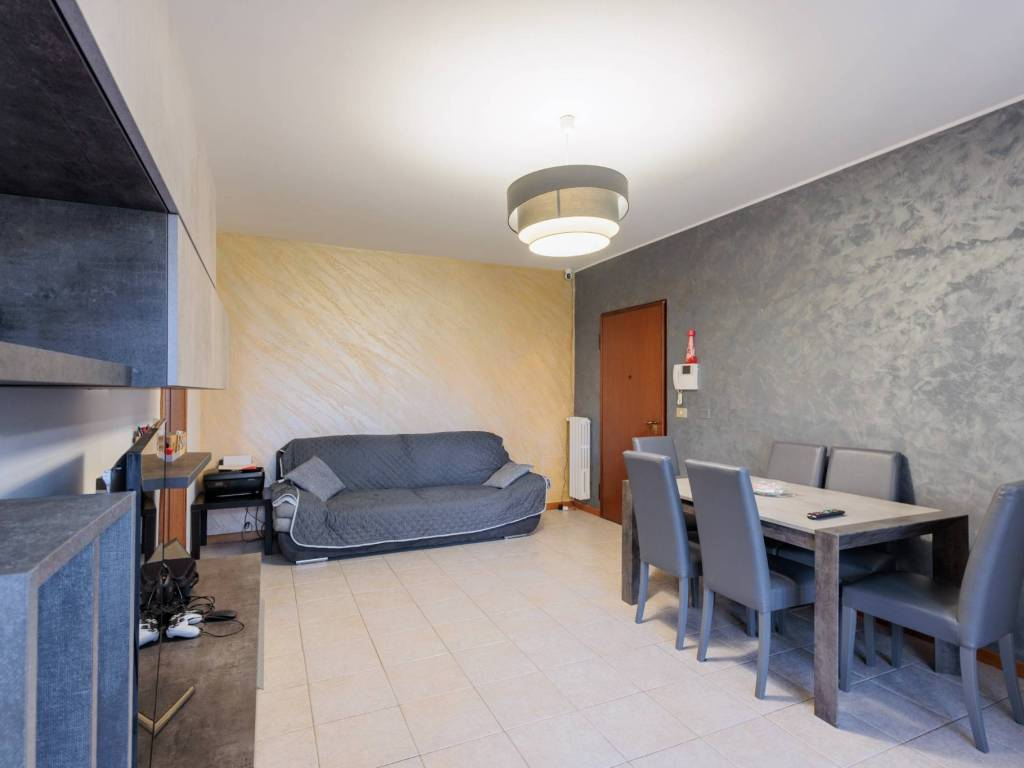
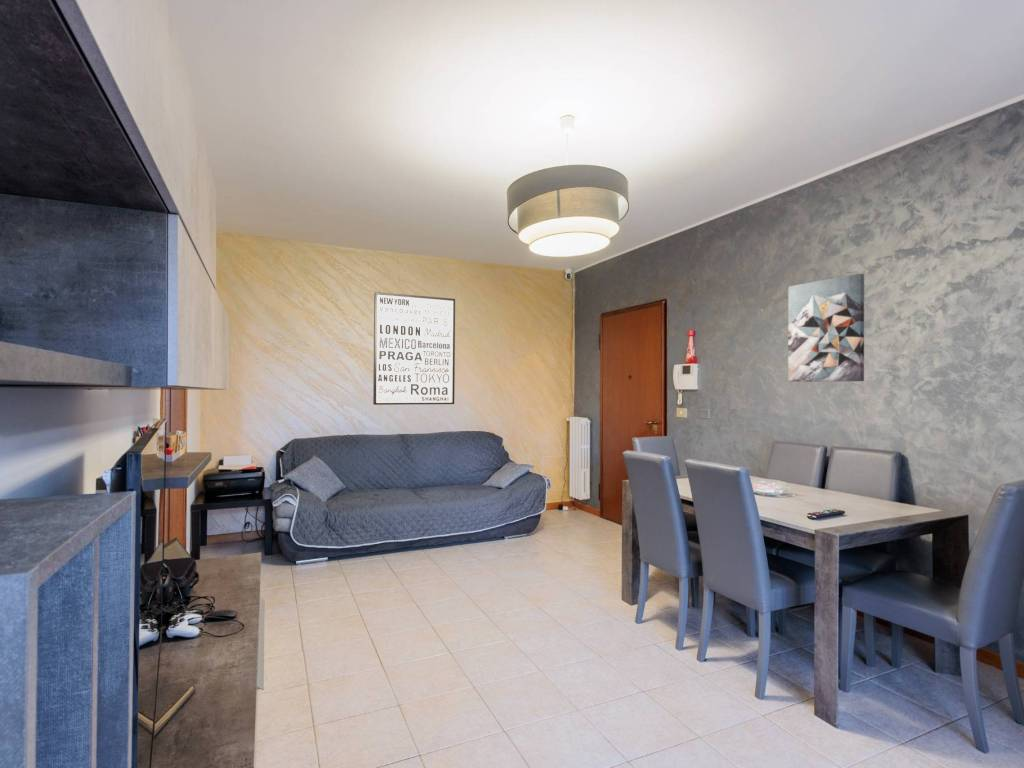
+ wall art (824, 331)
+ wall art (415, 350)
